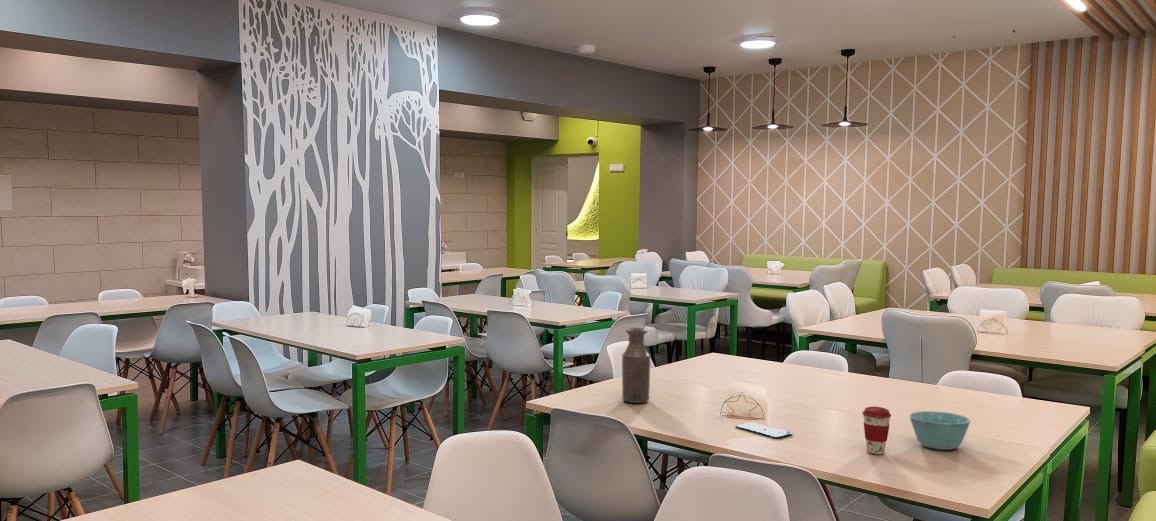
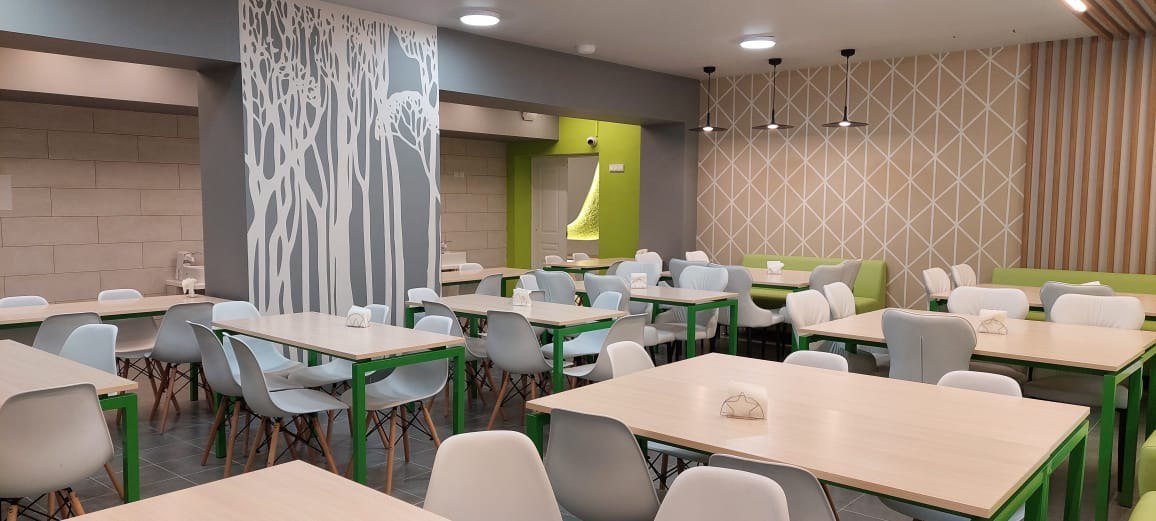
- bowl (939, 431)
- smartphone (763, 429)
- coffee cup (876, 430)
- bottle (636, 364)
